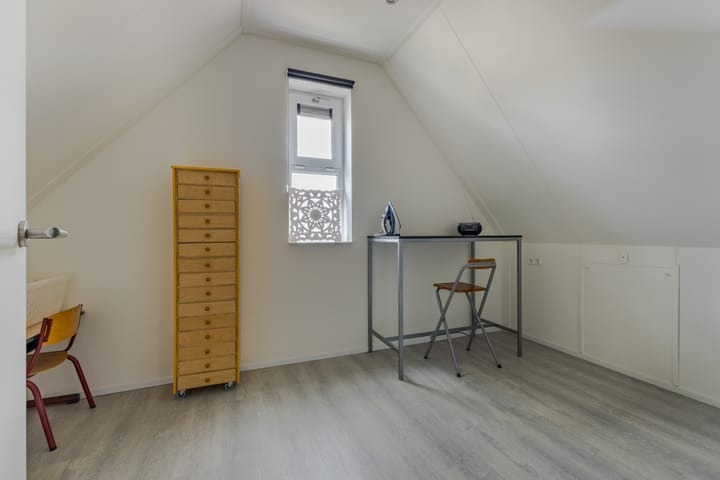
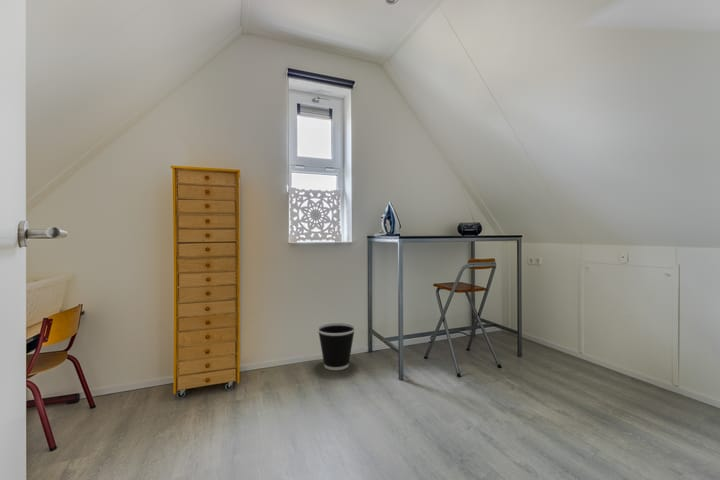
+ wastebasket (336, 346)
